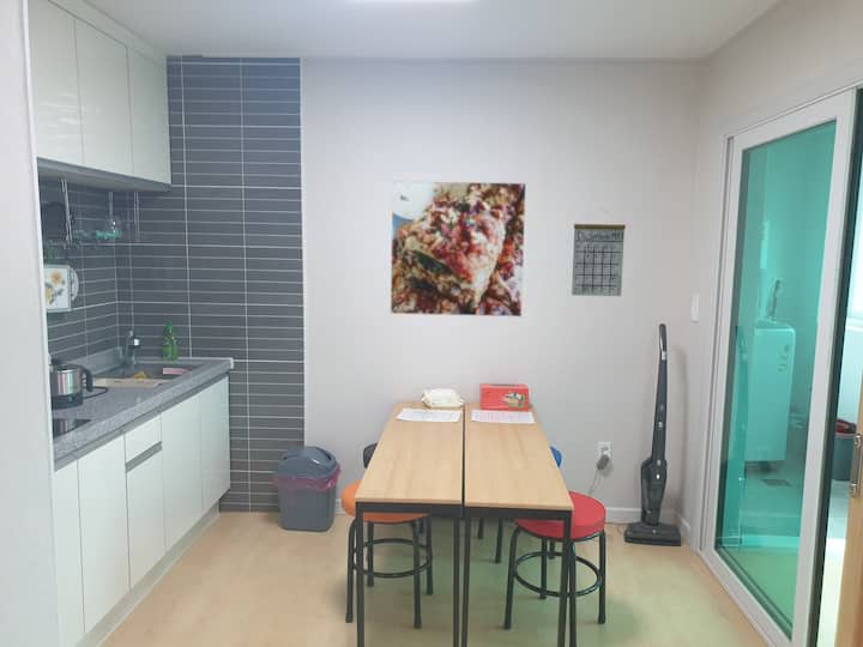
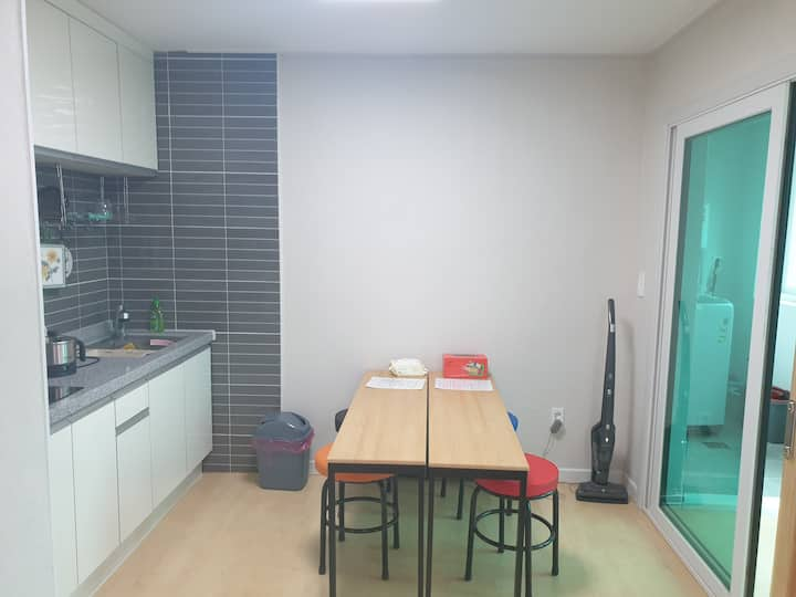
- calendar (598, 252)
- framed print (457, 249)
